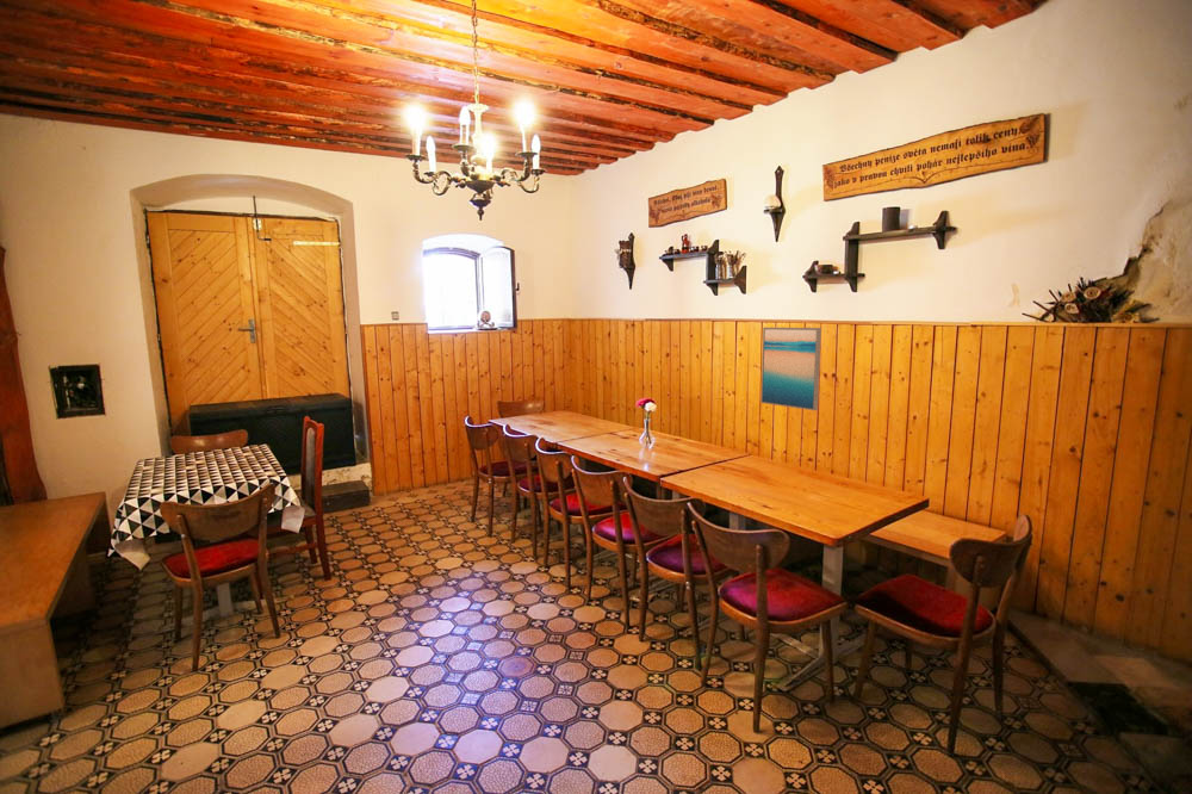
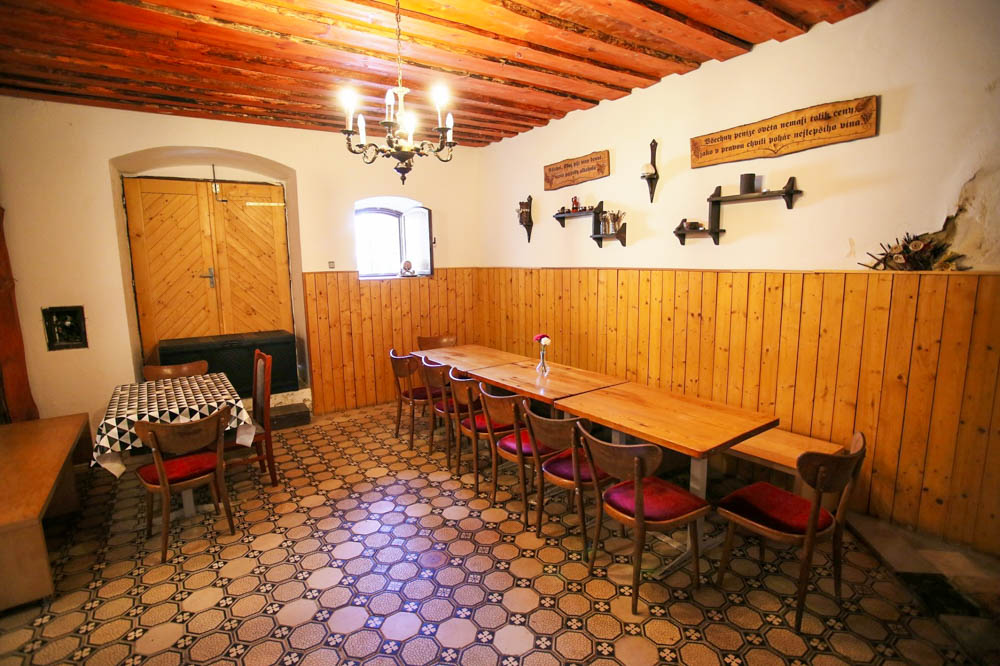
- wall art (789, 367)
